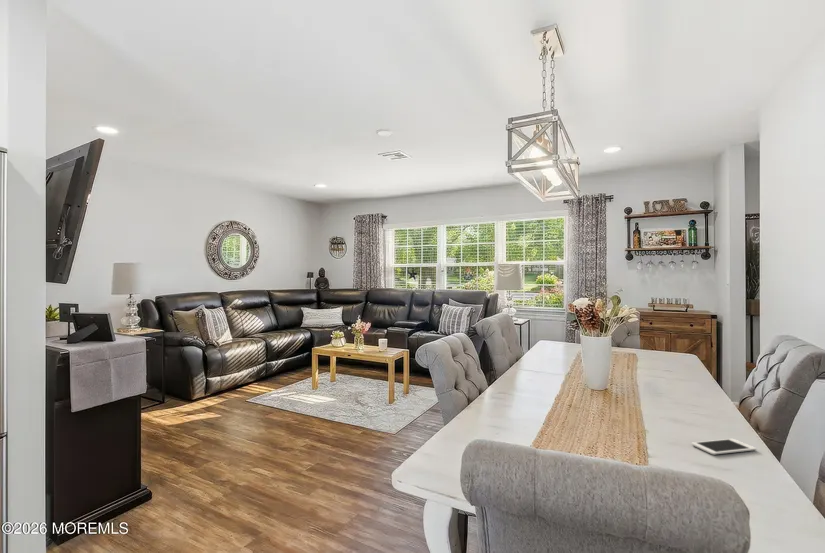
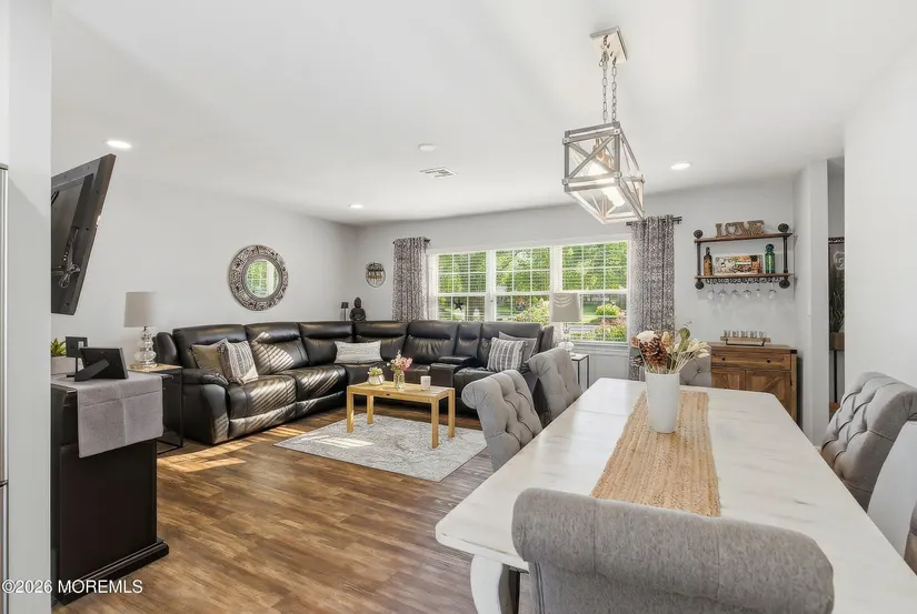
- cell phone (723, 446)
